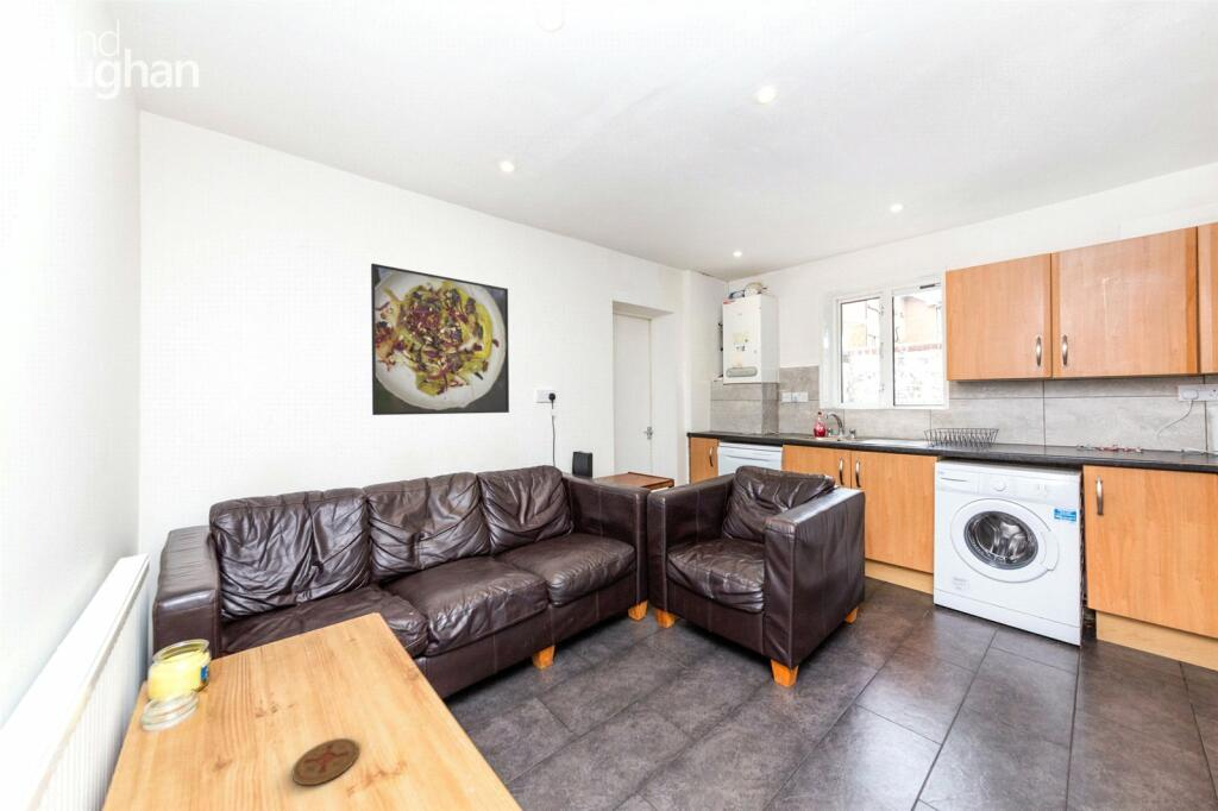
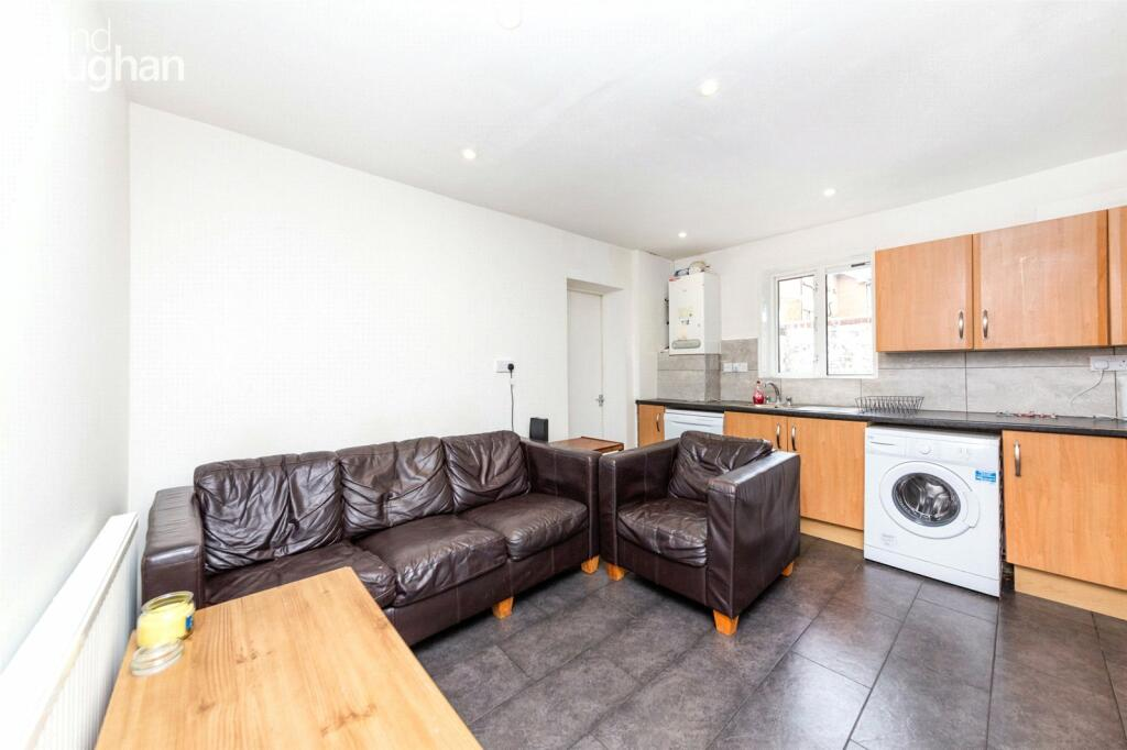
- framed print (446, 345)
- coaster (326, 760)
